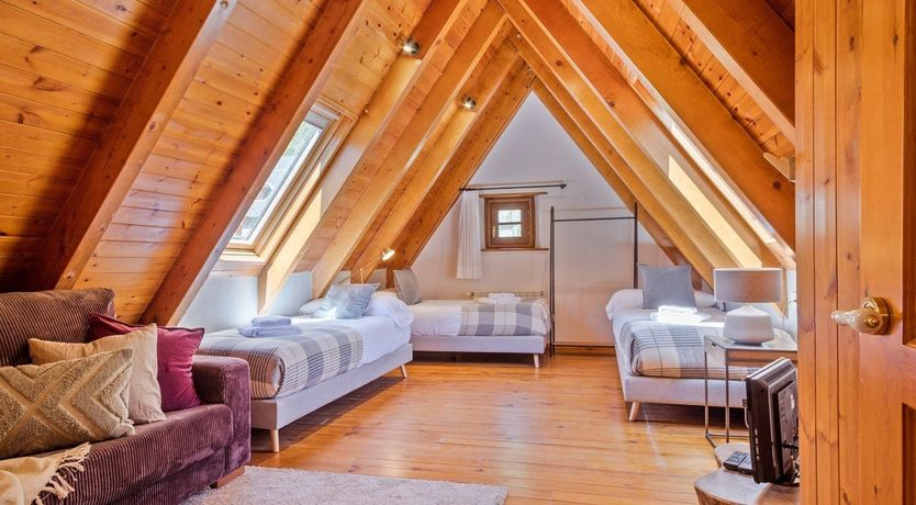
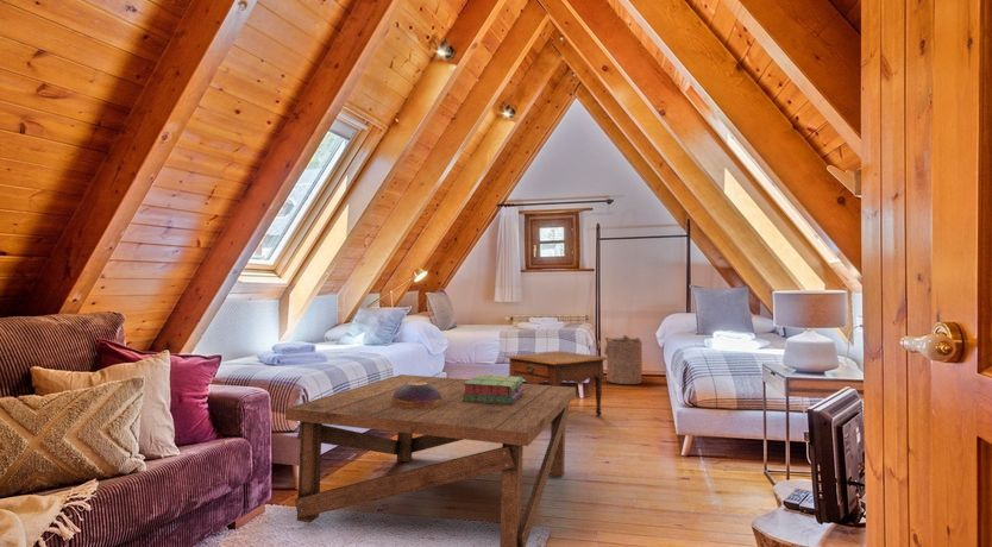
+ stack of books (494, 388)
+ laundry hamper (622, 358)
+ decorative bowl (416, 391)
+ coffee table (445, 444)
+ side table (557, 385)
